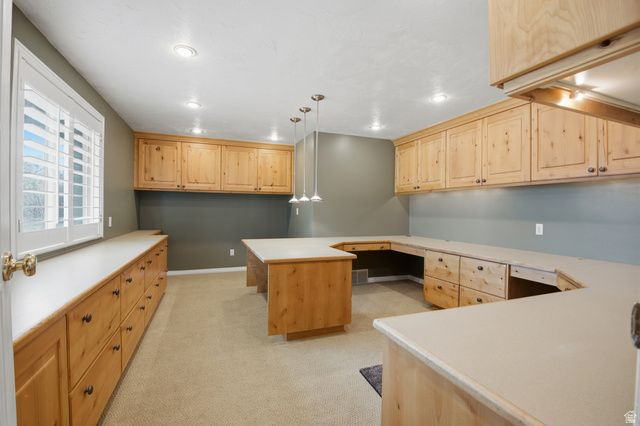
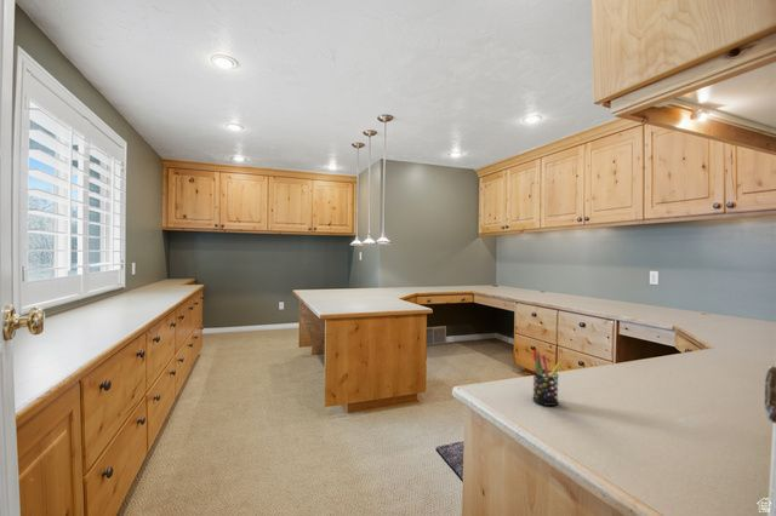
+ pen holder (542, 377)
